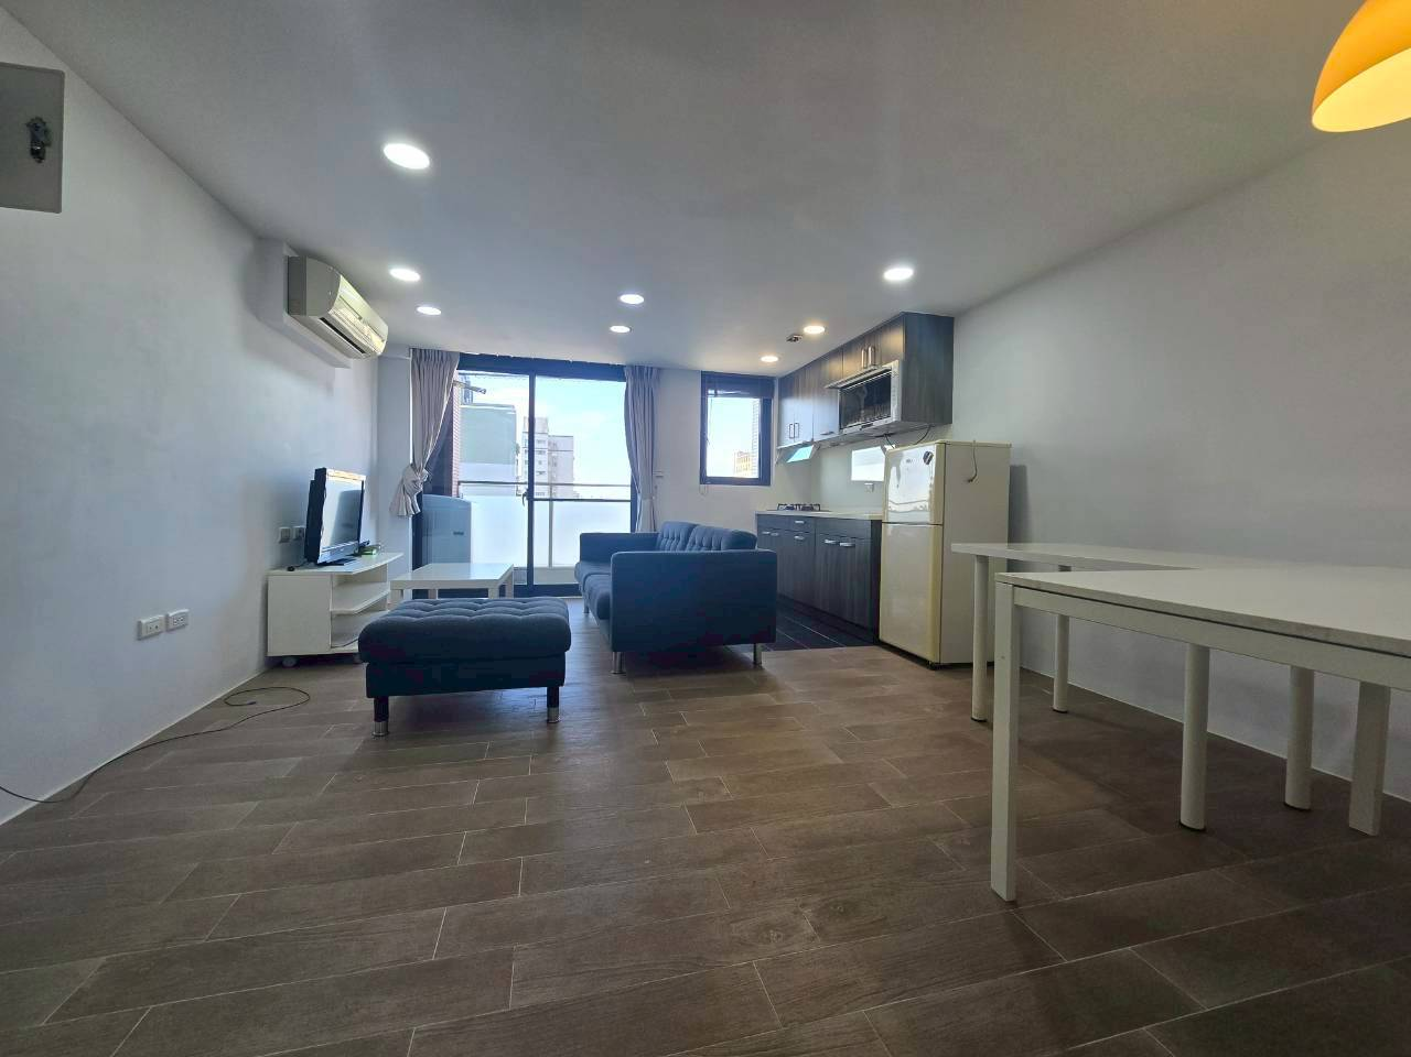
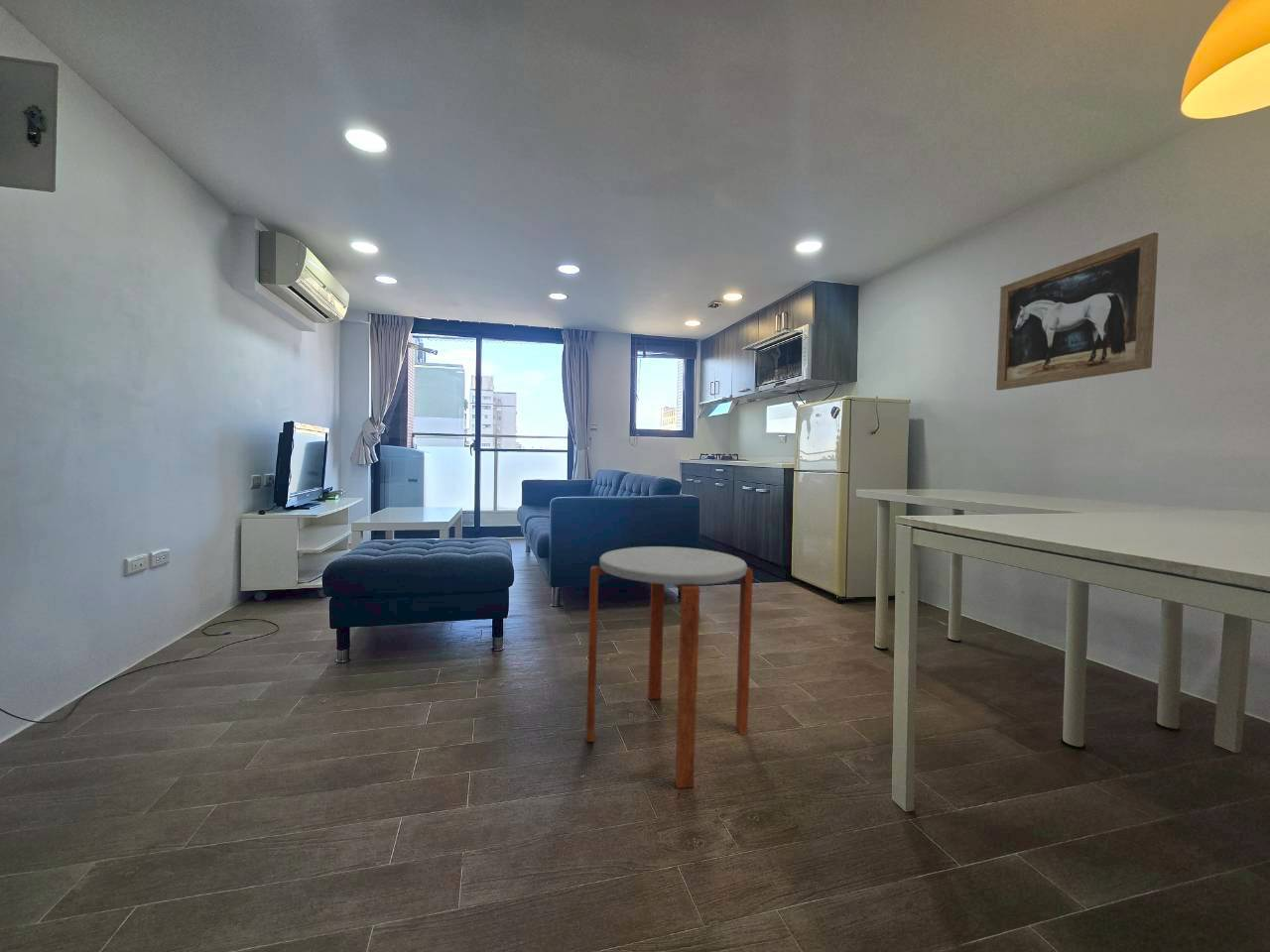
+ side table (662, 647)
+ wall art (1066, 321)
